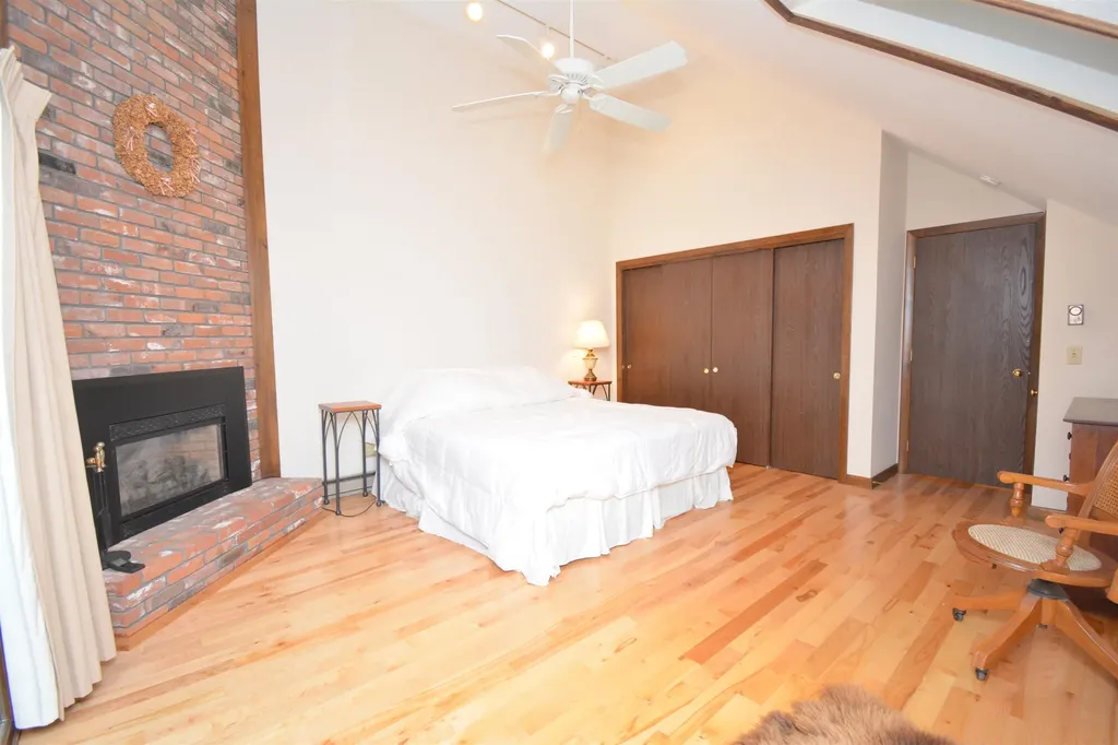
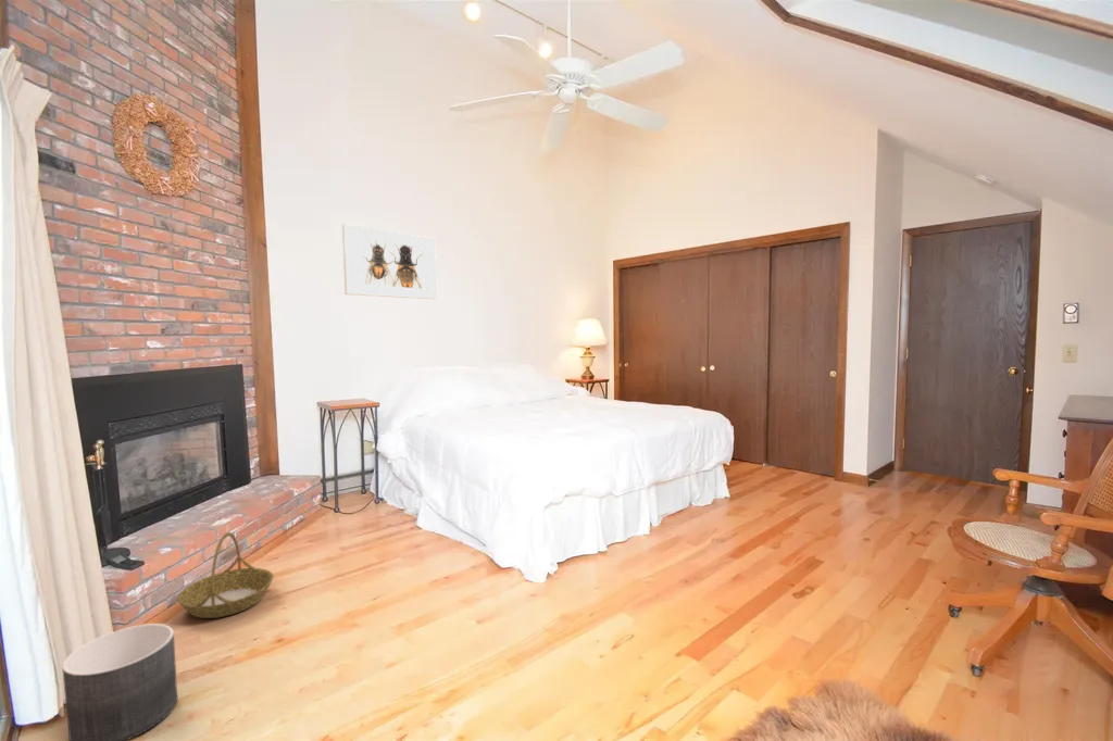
+ basket (226, 569)
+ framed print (392, 264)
+ planter (123, 682)
